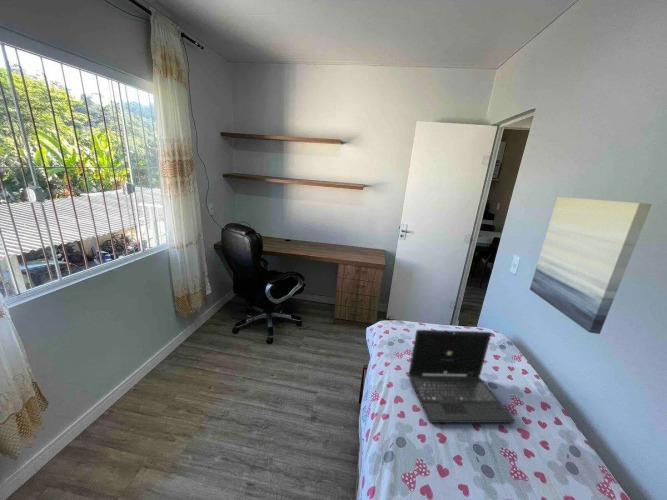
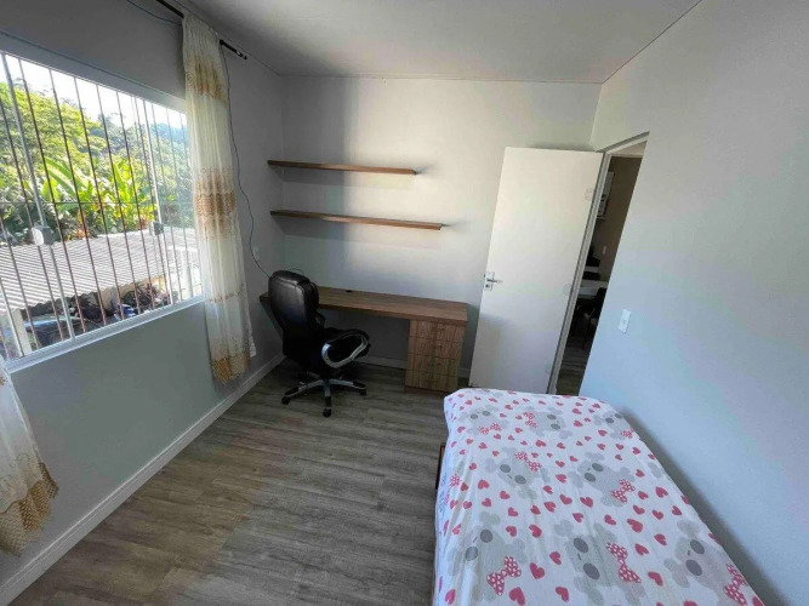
- wall art (576, 257)
- laptop (462, 374)
